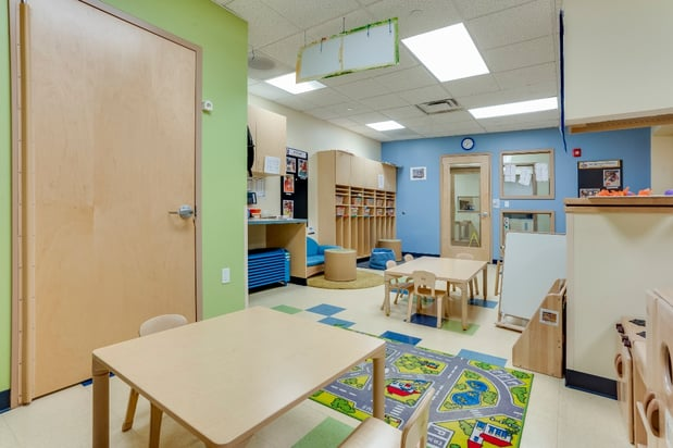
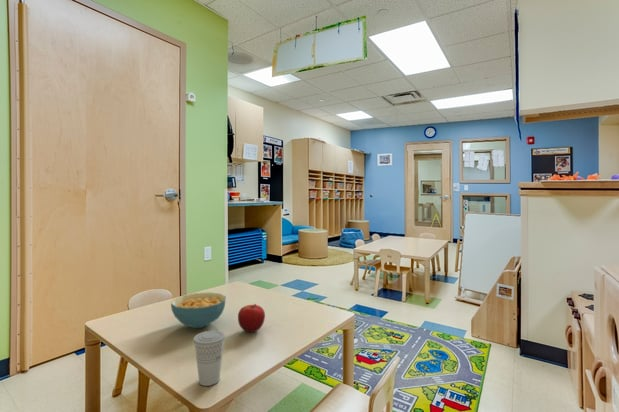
+ cup (209, 357)
+ fruit (251, 317)
+ cereal bowl (199, 312)
